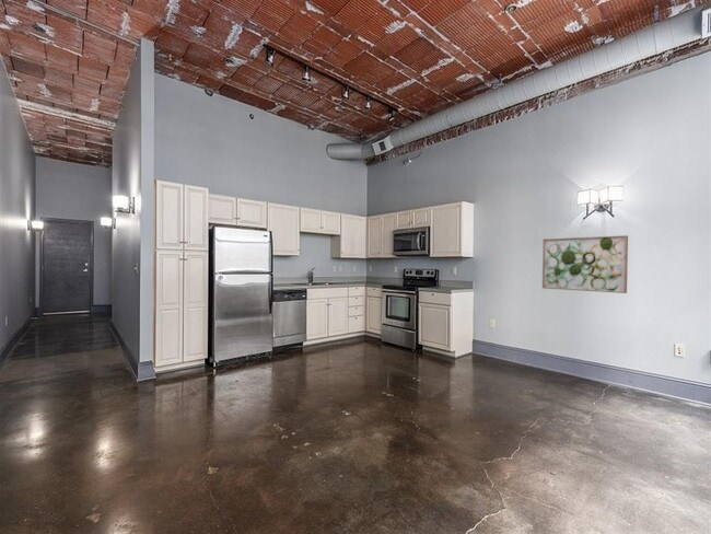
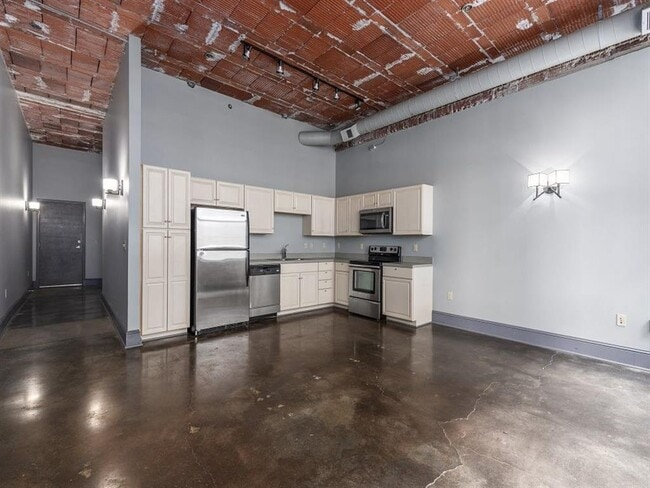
- wall art (581, 264)
